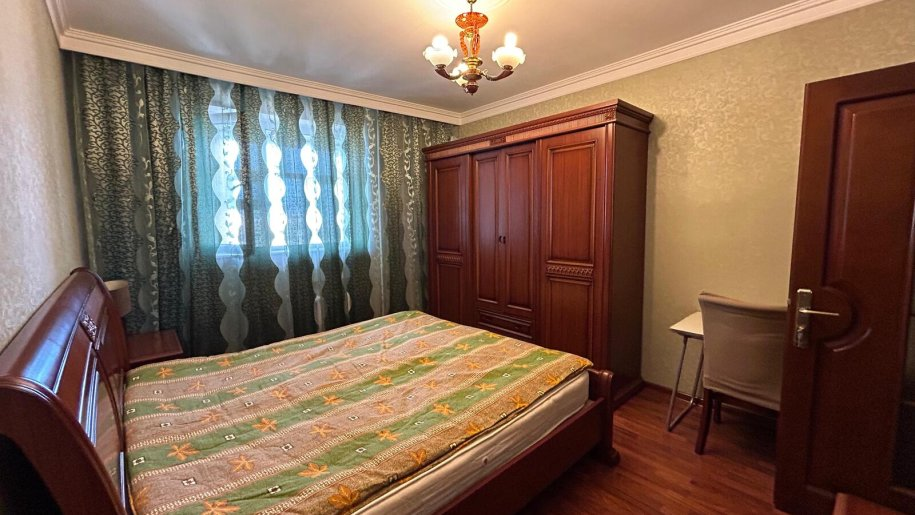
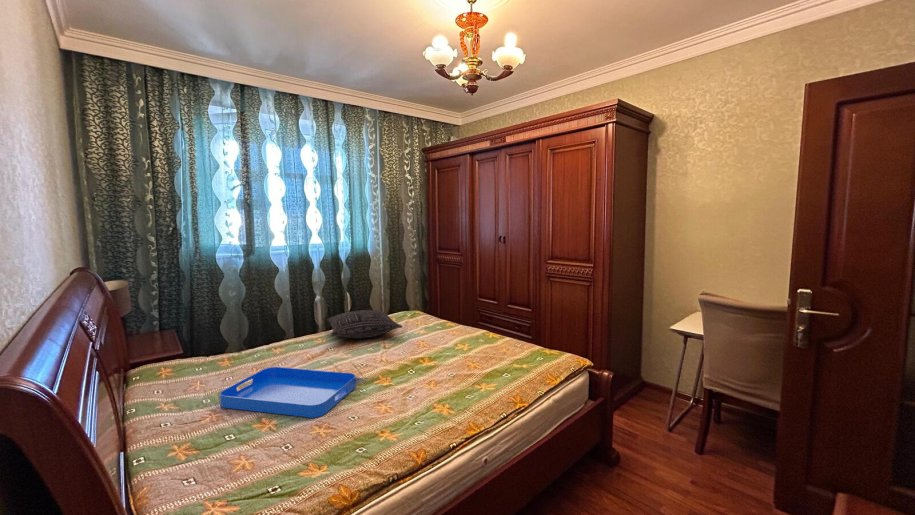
+ serving tray (291, 389)
+ pillow (362, 323)
